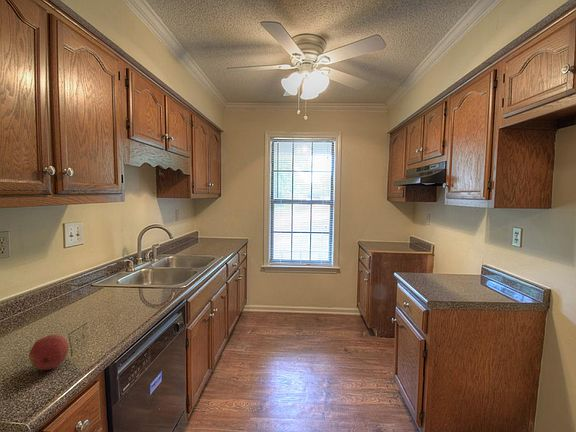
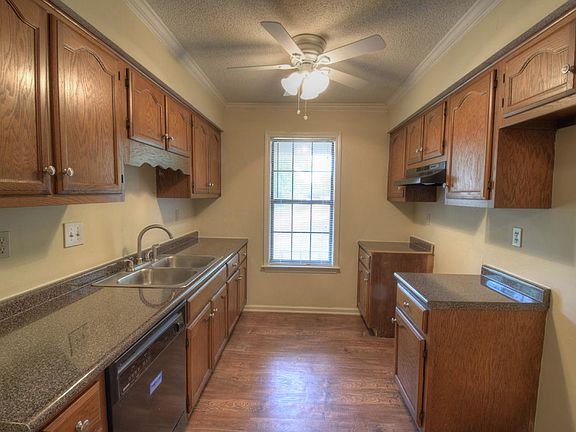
- fruit (50, 351)
